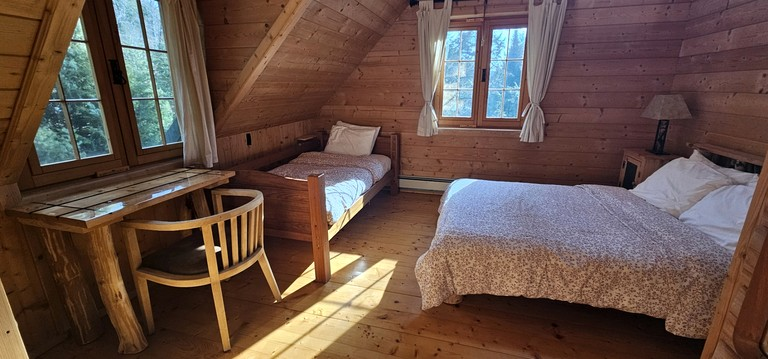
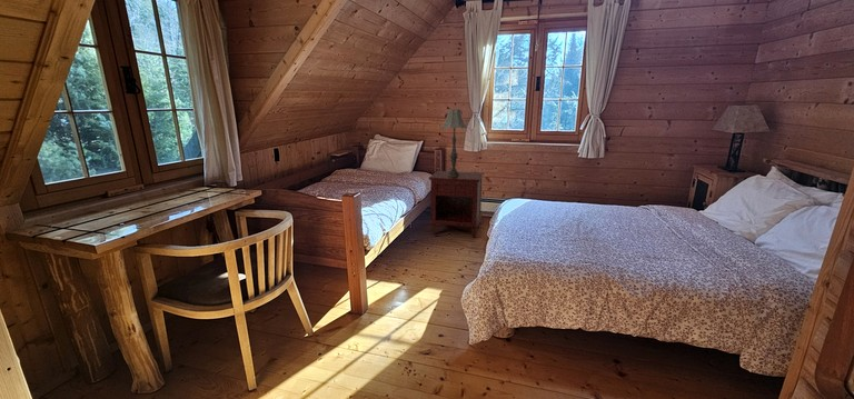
+ table lamp (454, 142)
+ nightstand (456, 202)
